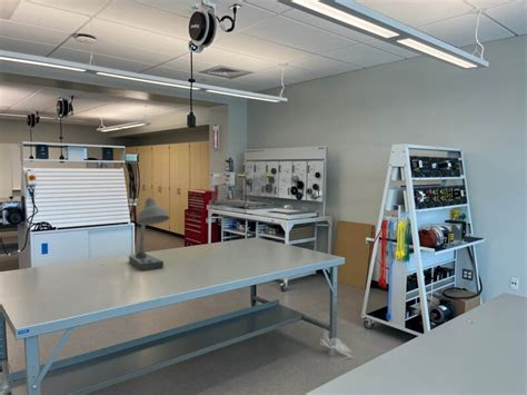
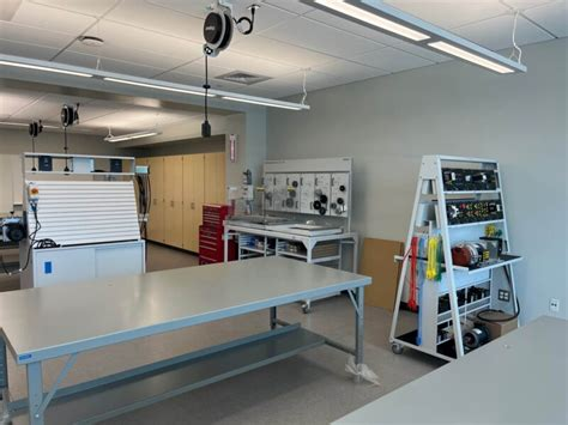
- desk lamp (143, 231)
